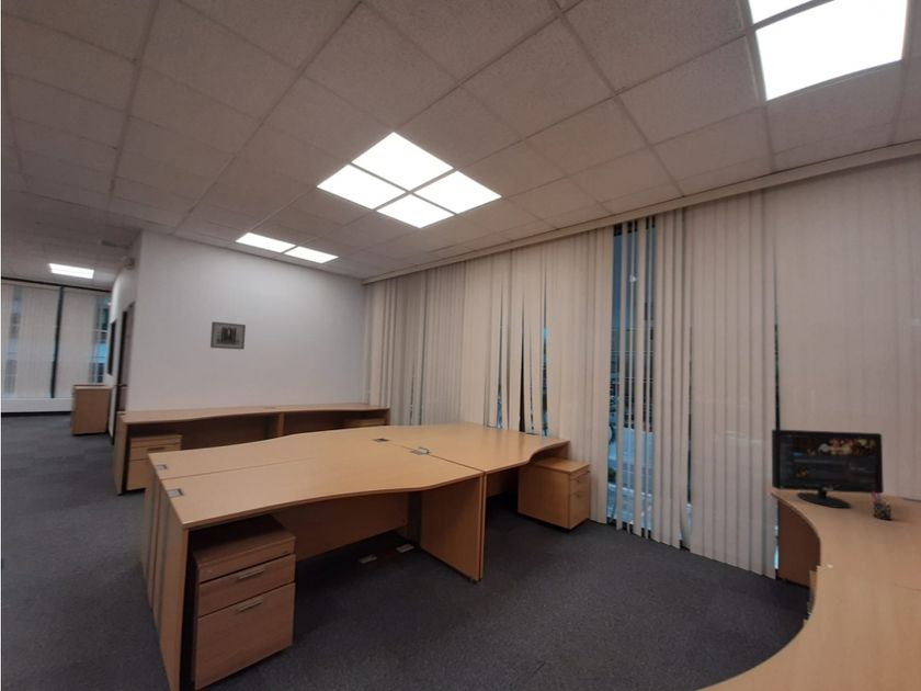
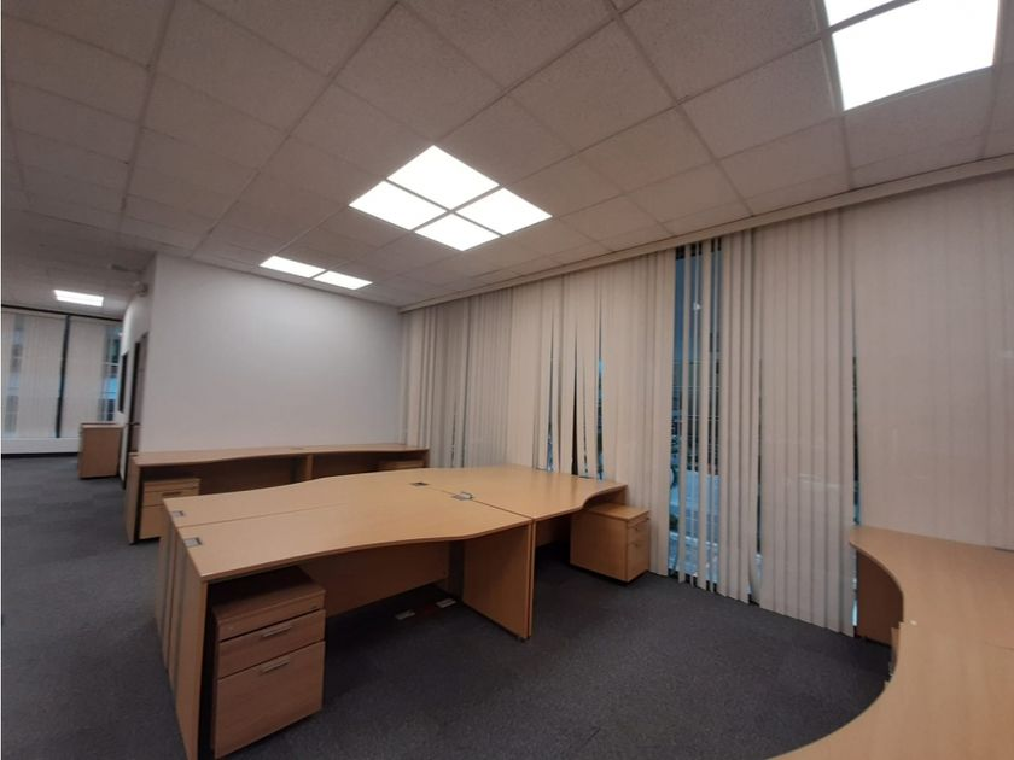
- pen holder (880, 505)
- wall art (228, 336)
- computer monitor (821, 465)
